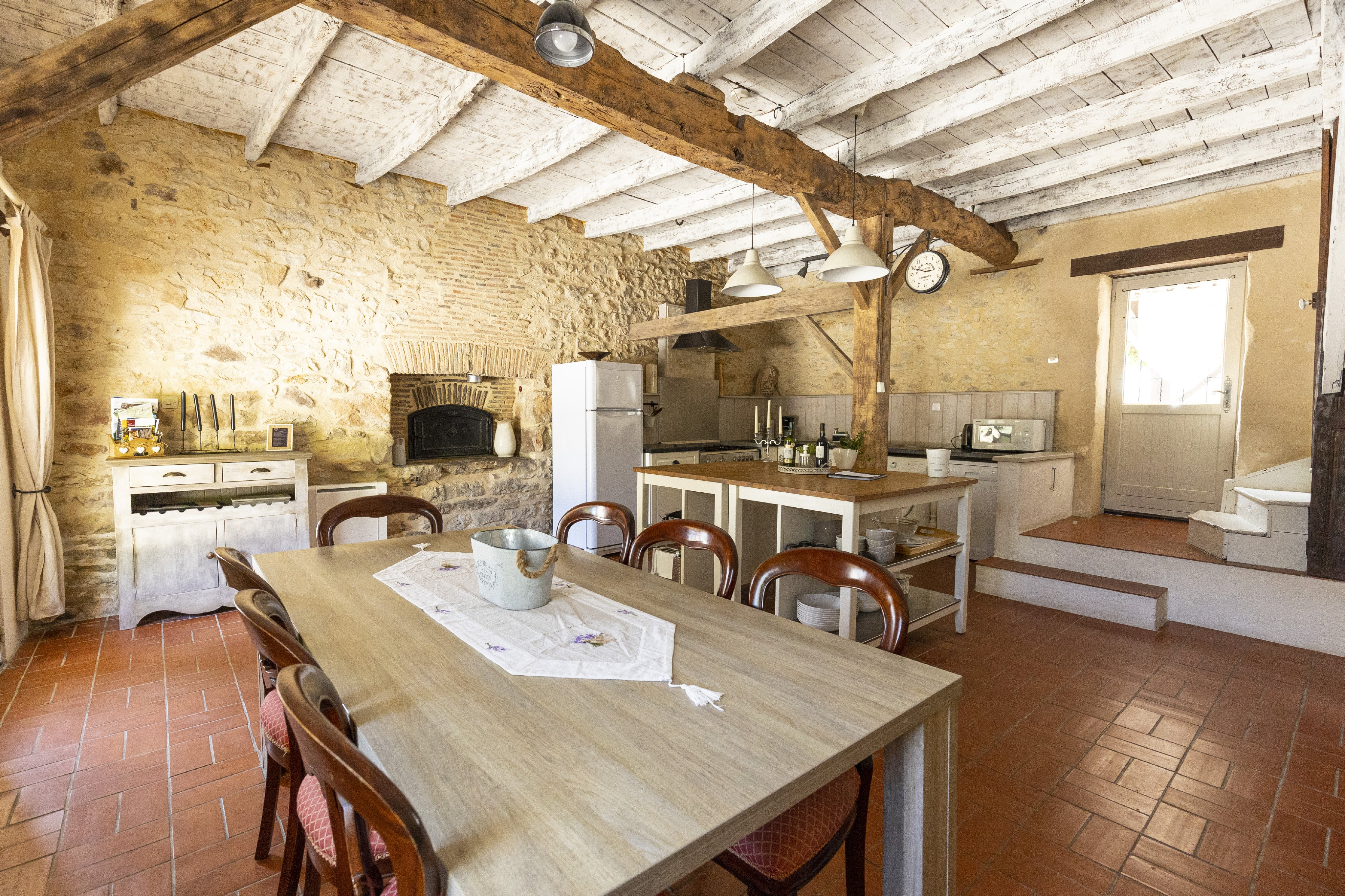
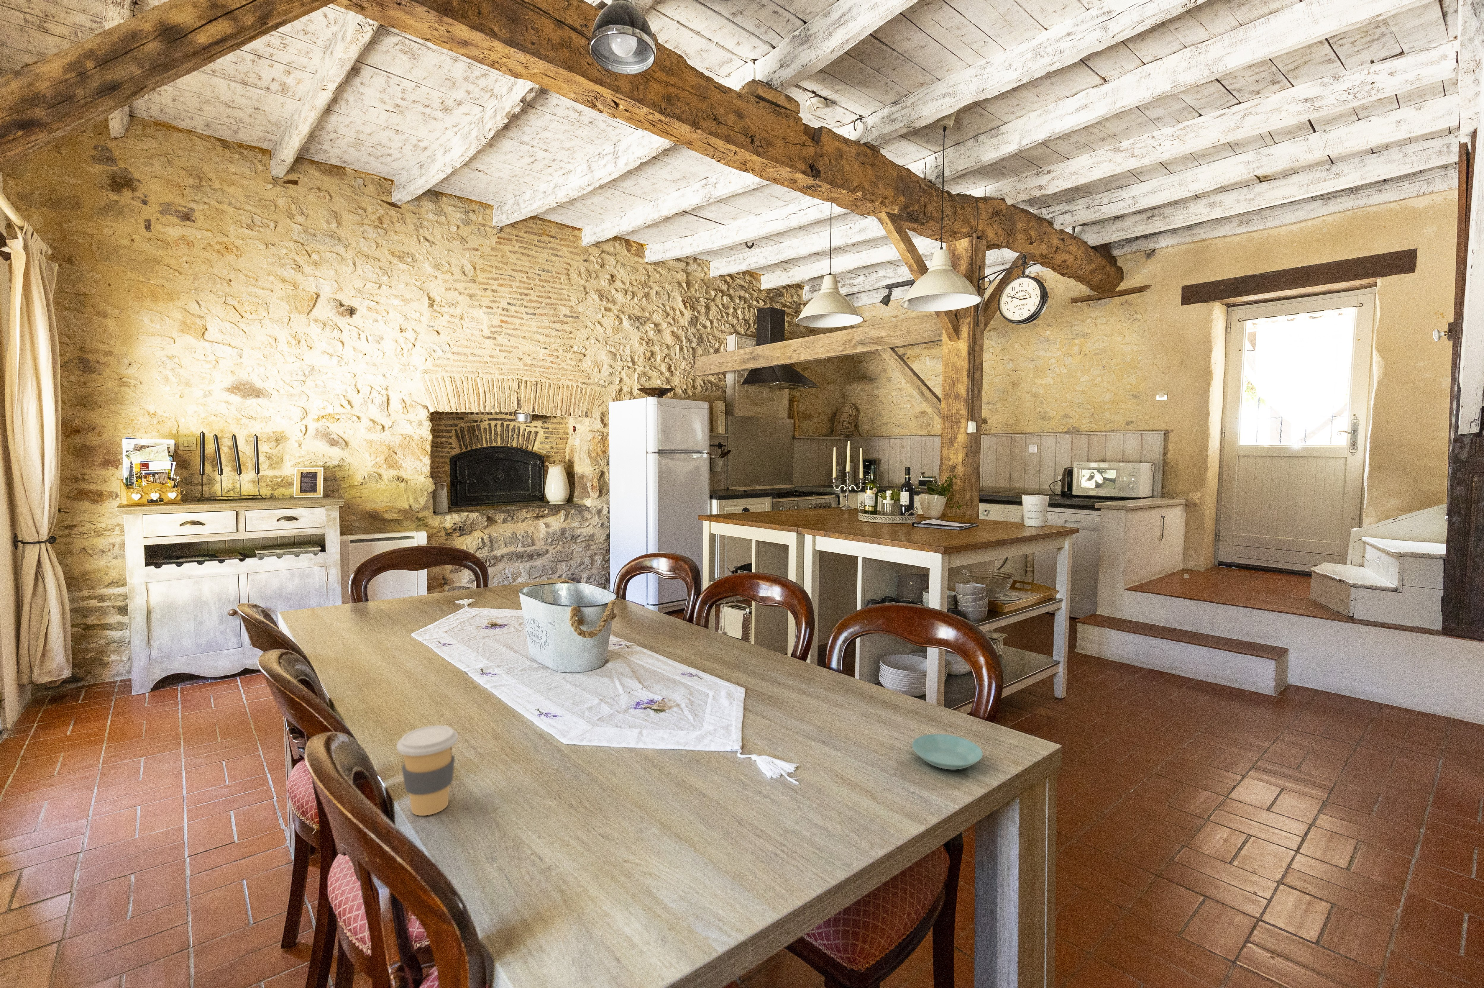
+ saucer (947, 754)
+ coffee cup (428, 771)
